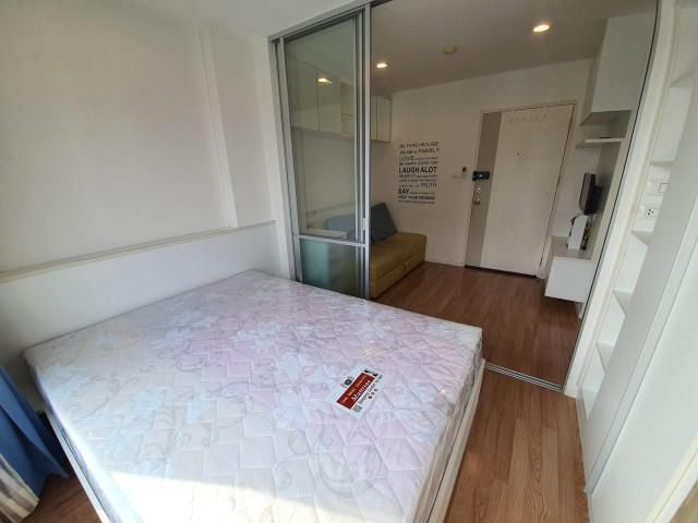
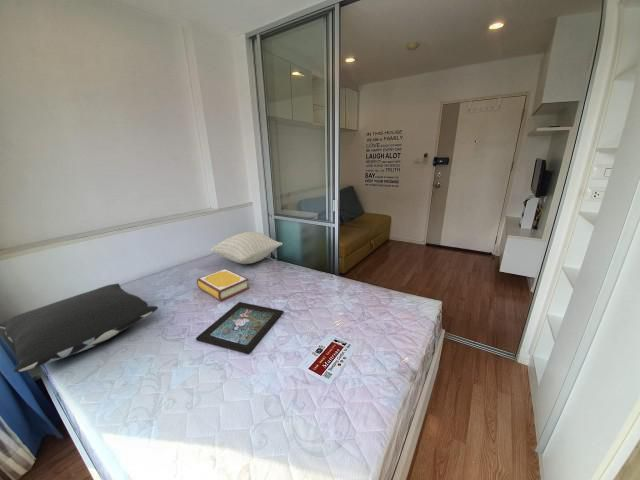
+ pillow (247, 247)
+ book (222, 283)
+ pillow (81, 317)
+ decorative tray (243, 324)
